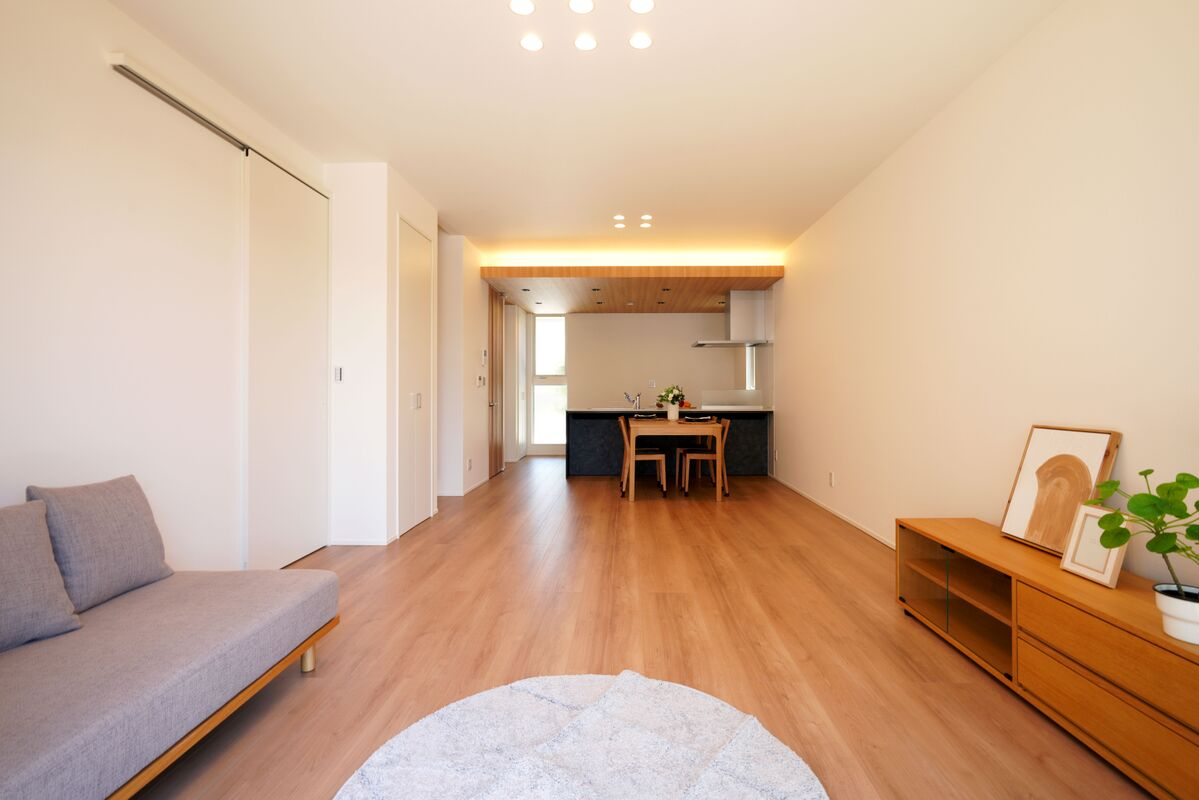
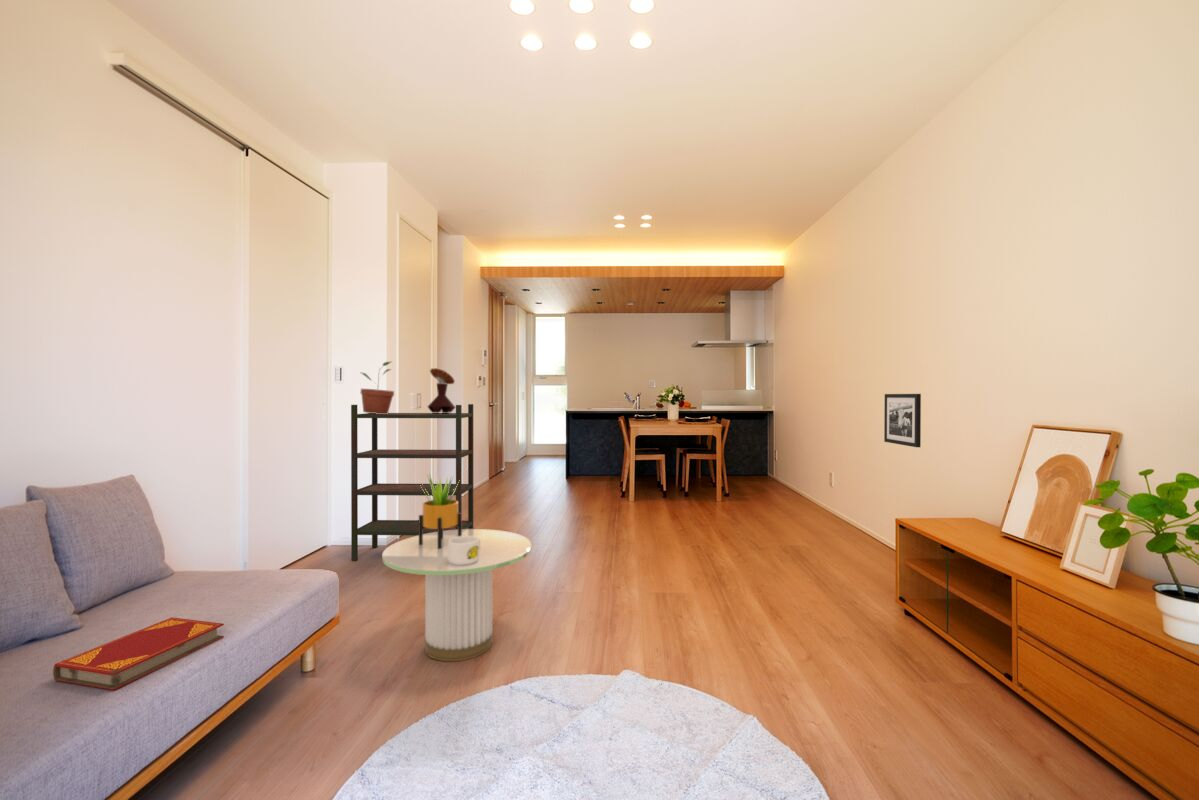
+ bookshelf (414, 484)
+ mushroom (441, 391)
+ potted plant (440, 507)
+ mug (464, 549)
+ hardback book (145, 649)
+ side table (459, 596)
+ potted plant (375, 389)
+ picture frame (901, 419)
